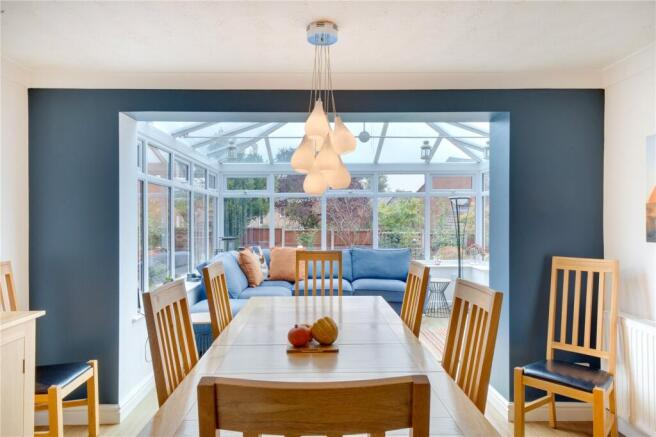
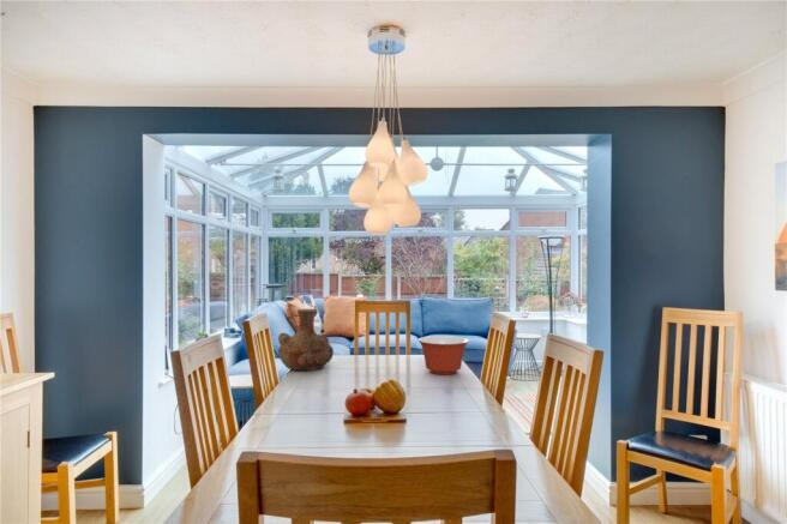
+ mixing bowl (443, 355)
+ vase (305, 338)
